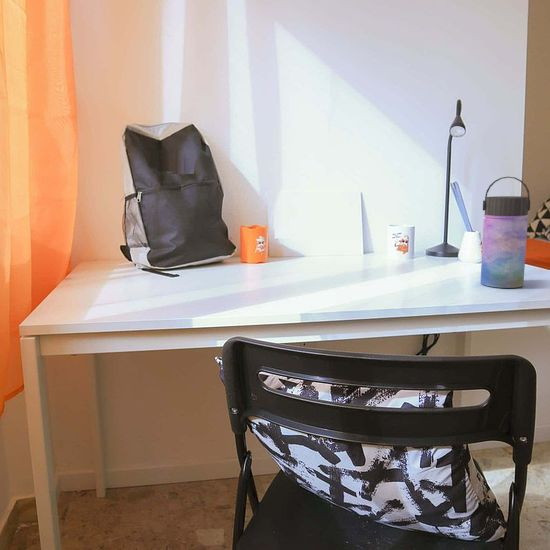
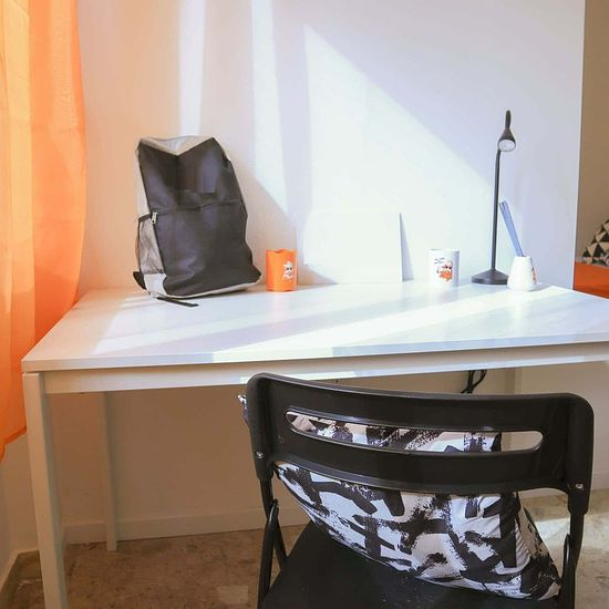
- water bottle (504, 231)
